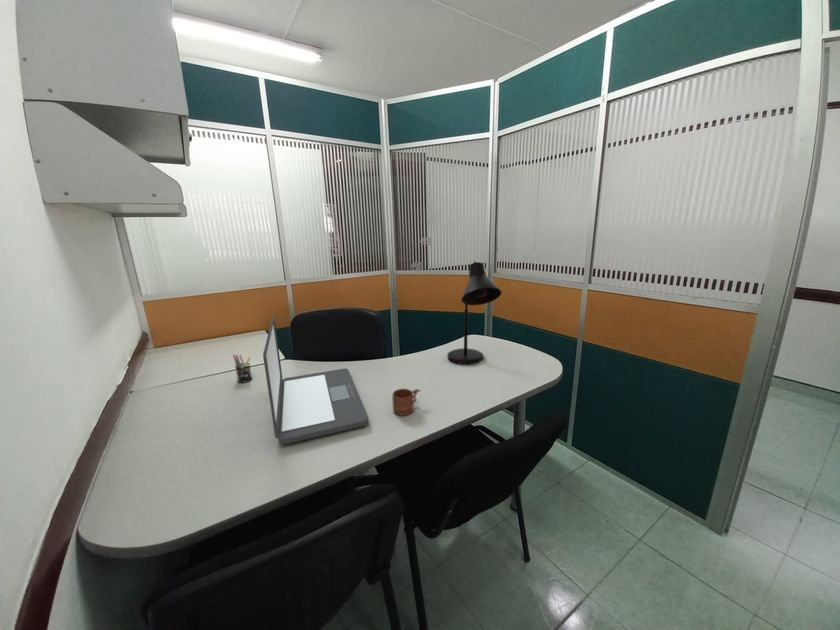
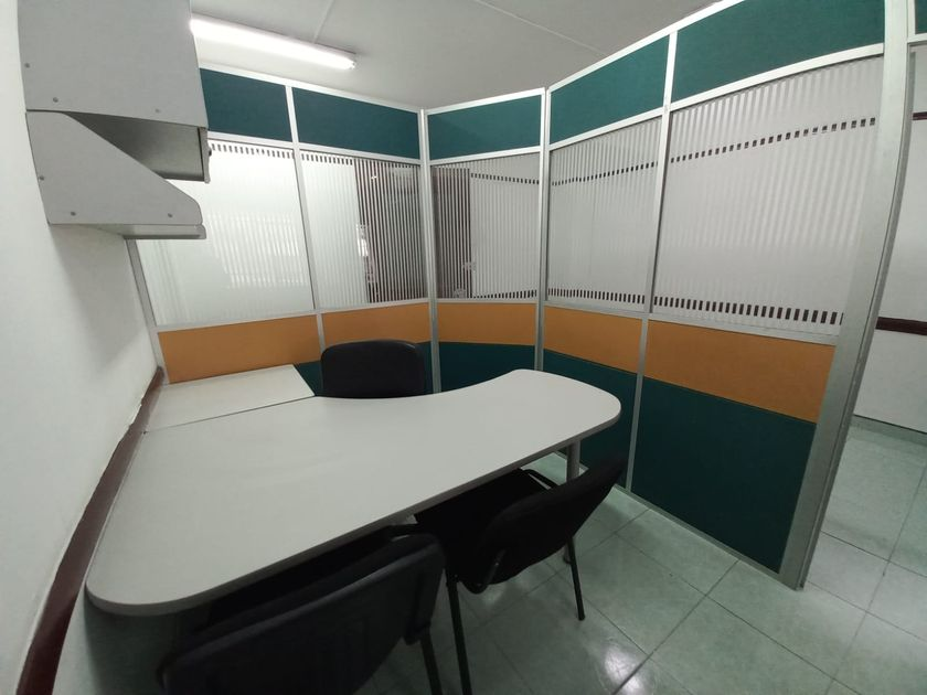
- mug (408, 400)
- pen holder (241, 367)
- laptop (315, 373)
- desk lamp (467, 315)
